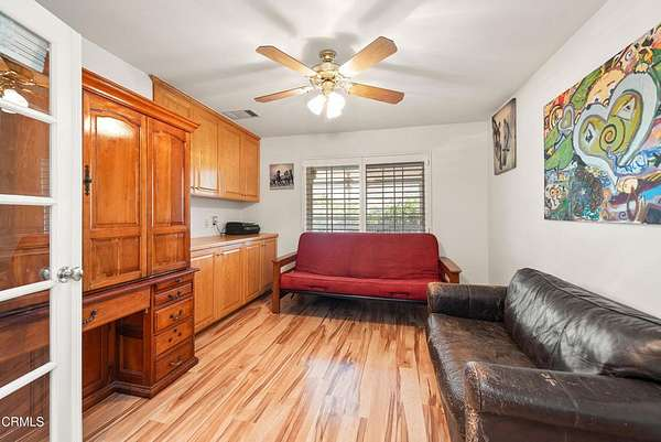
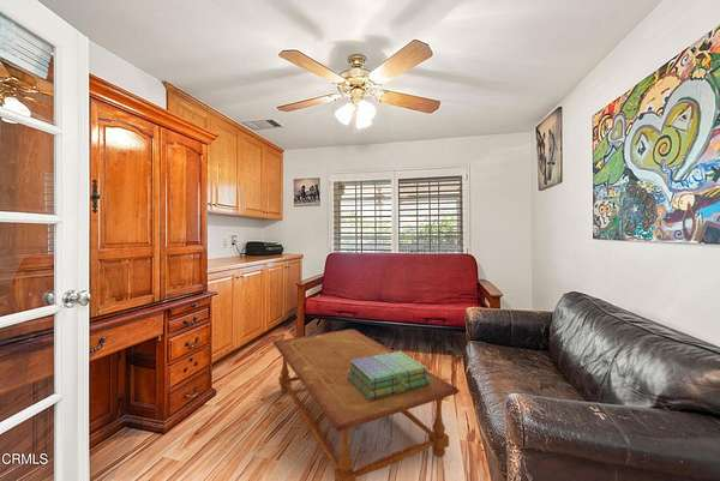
+ stack of books (386, 372)
+ coffee table (348, 389)
